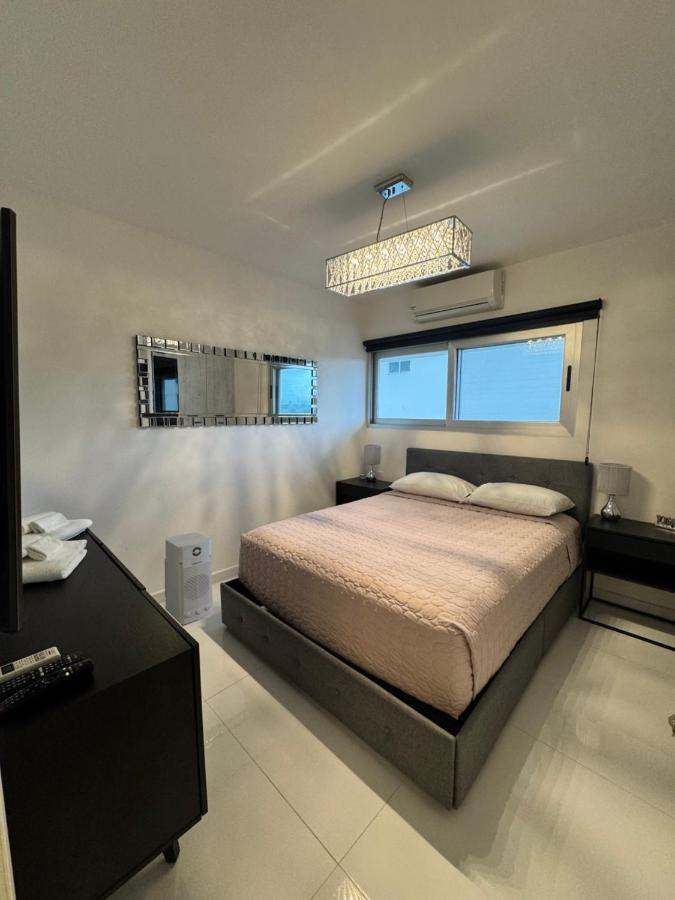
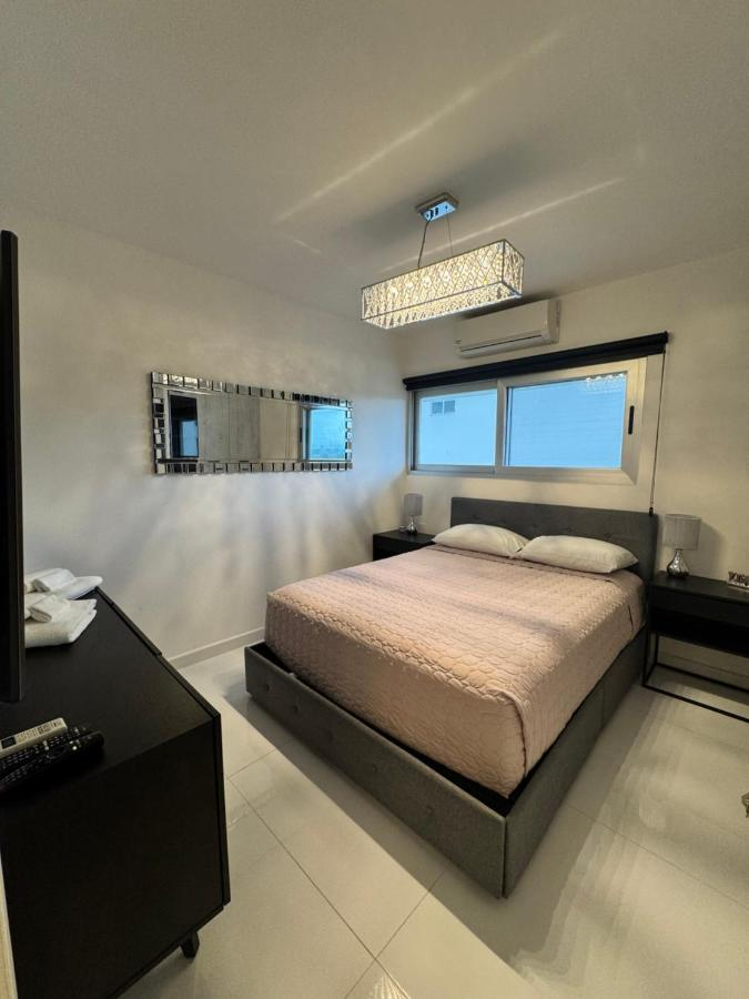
- air purifier (188, 575)
